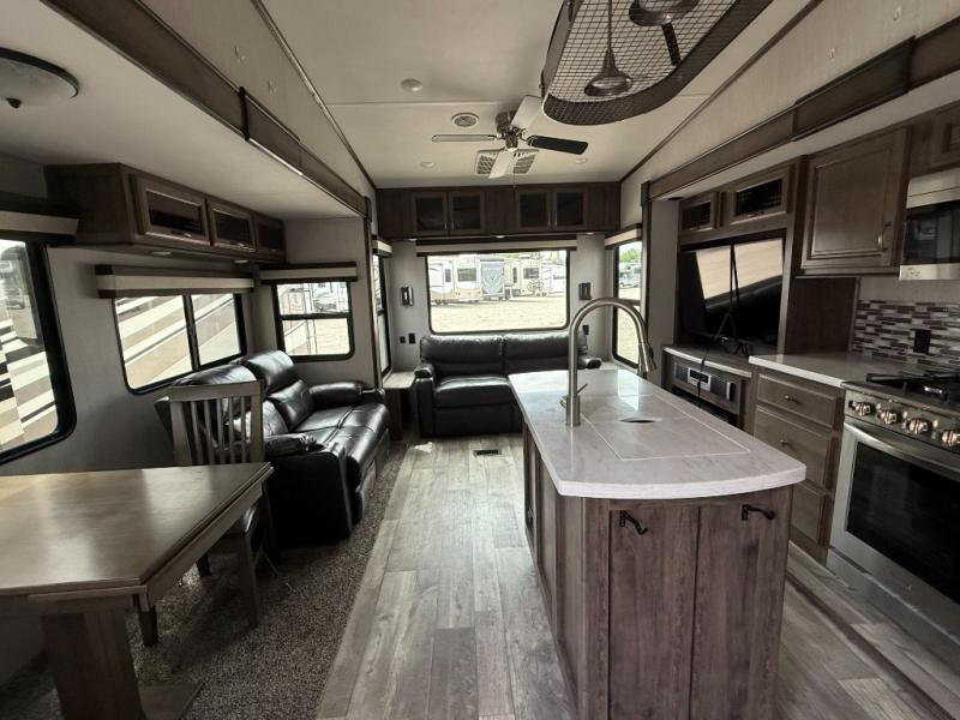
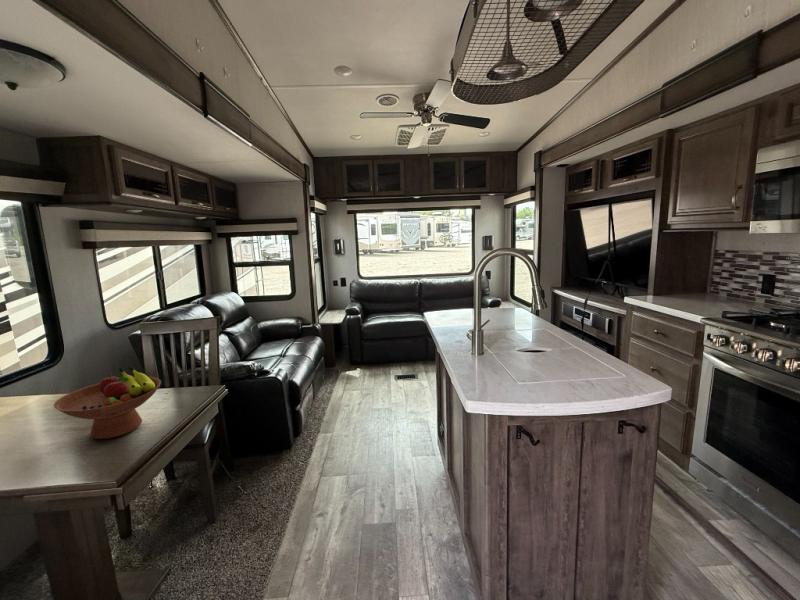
+ fruit bowl (113, 403)
